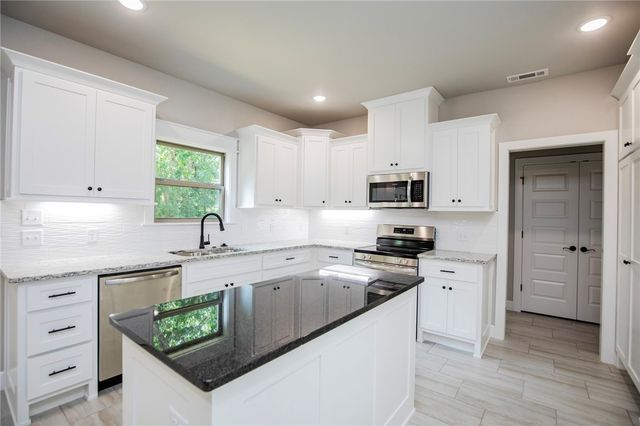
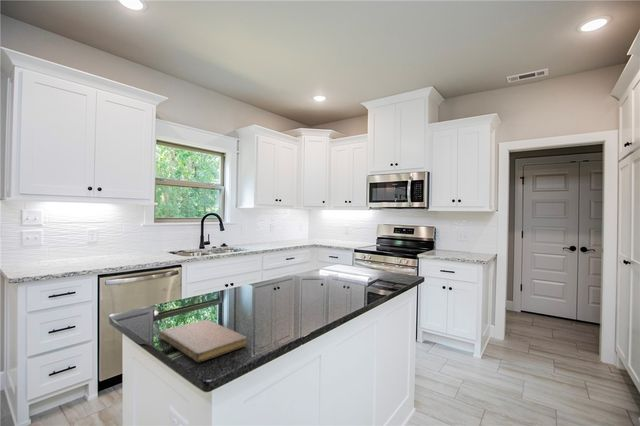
+ notebook (202, 338)
